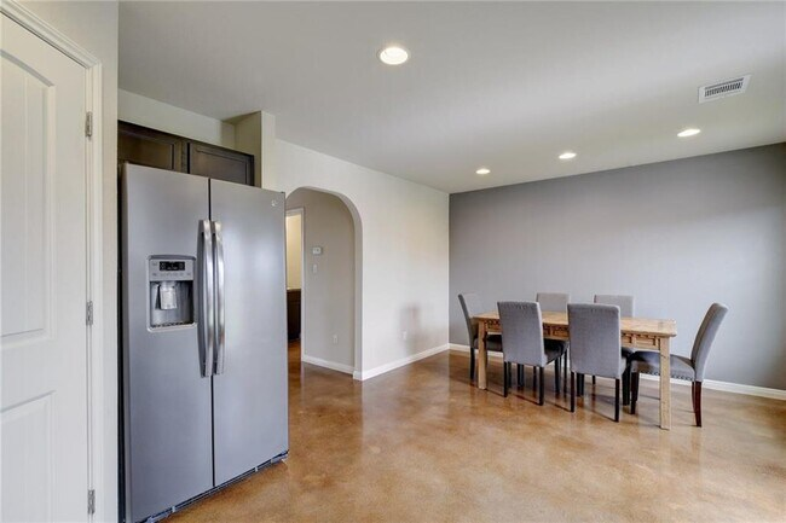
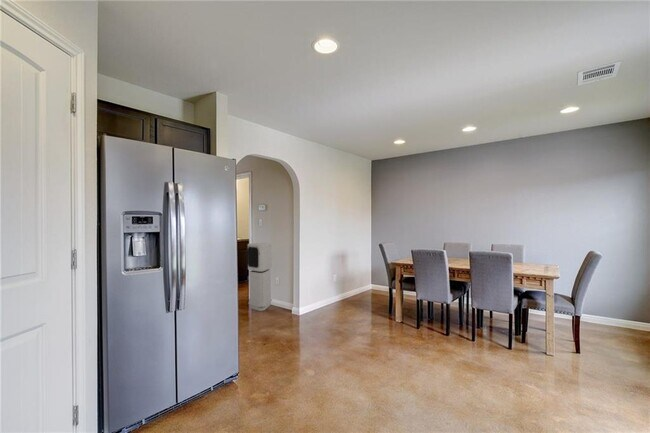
+ air purifier (262, 275)
